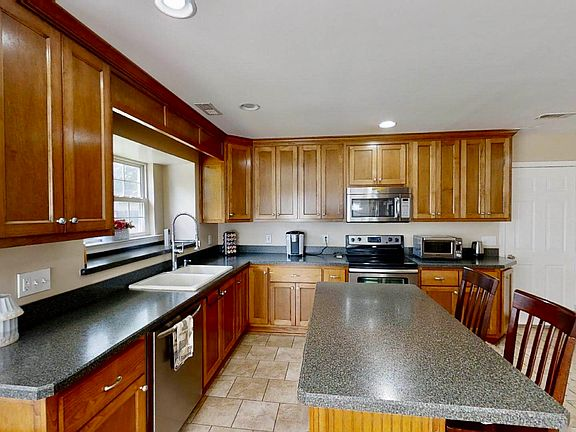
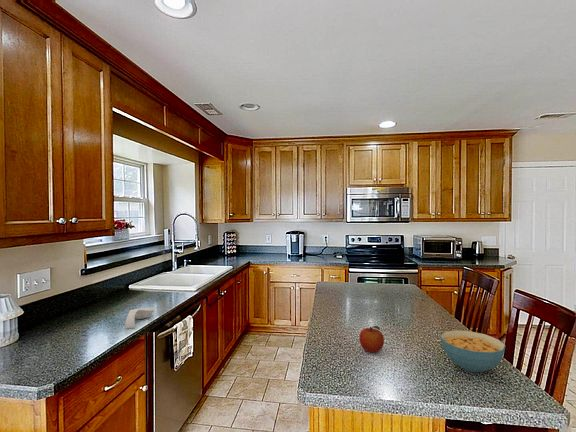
+ spoon rest (138, 313)
+ fruit (371, 337)
+ cereal bowl (471, 354)
